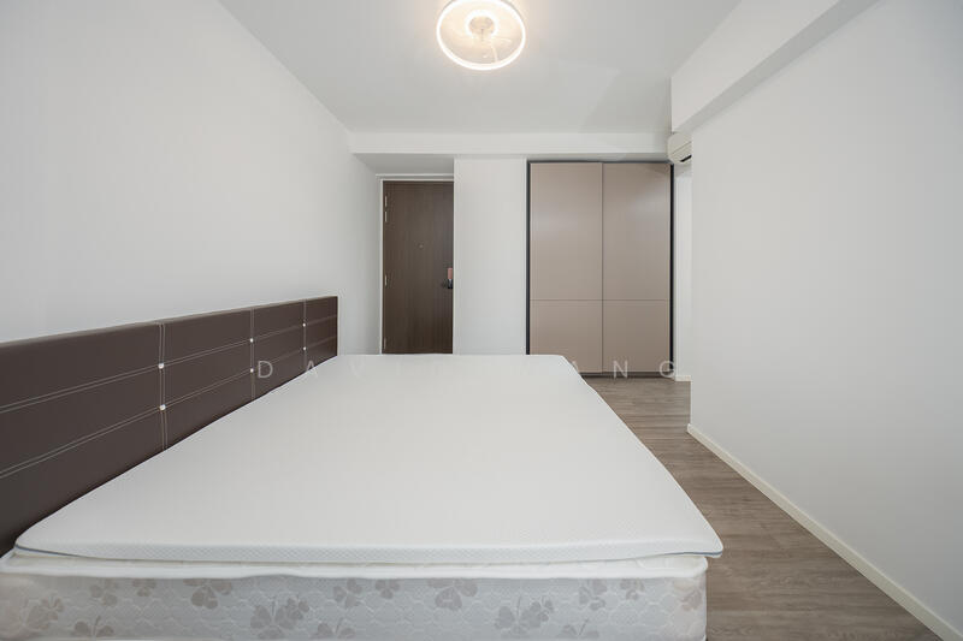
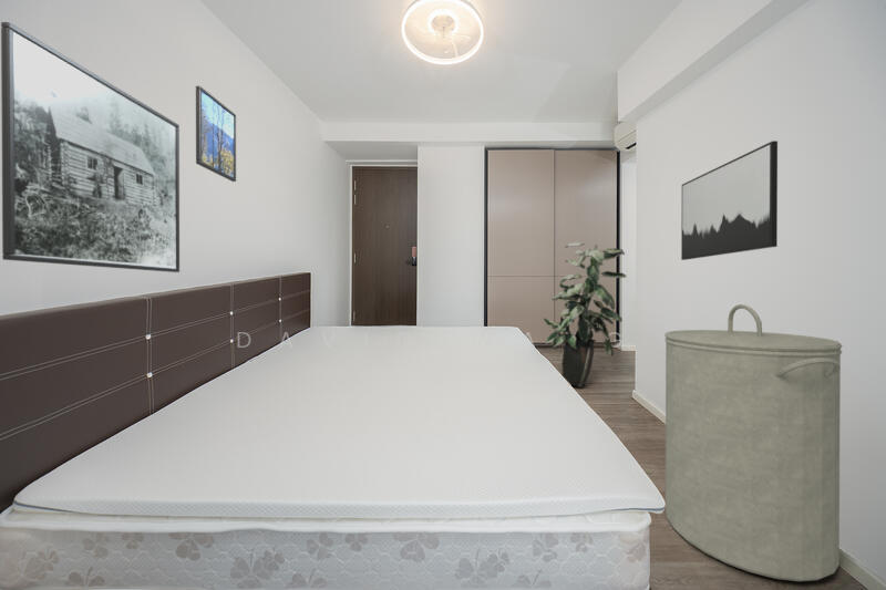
+ wall art (721, 210)
+ indoor plant (583, 313)
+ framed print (111, 176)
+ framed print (217, 137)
+ laundry hamper (743, 418)
